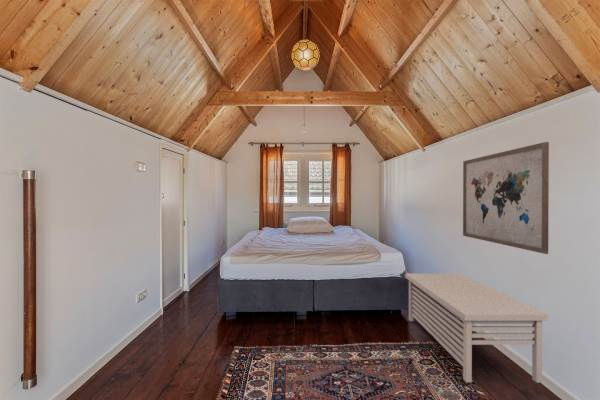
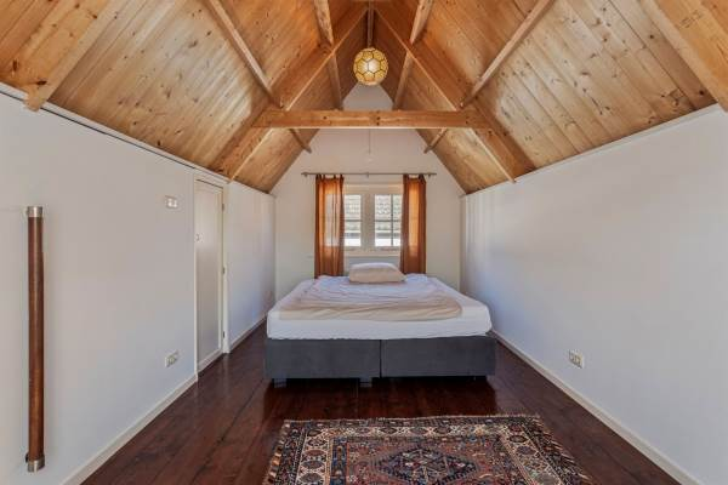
- wall art (497, 198)
- storage bench (461, 316)
